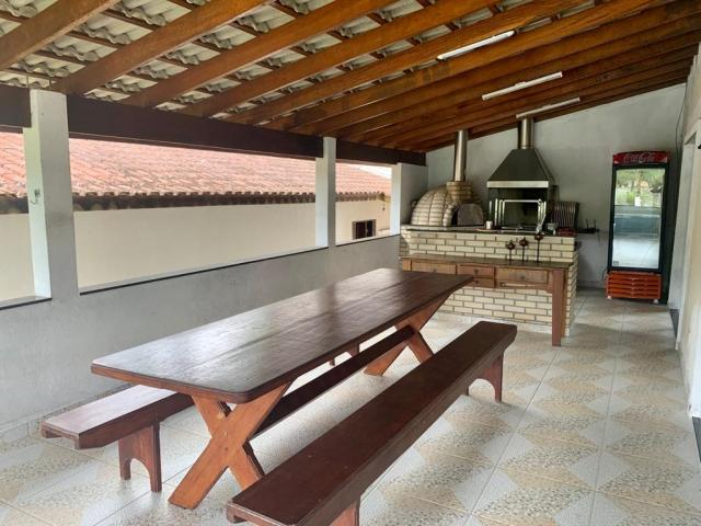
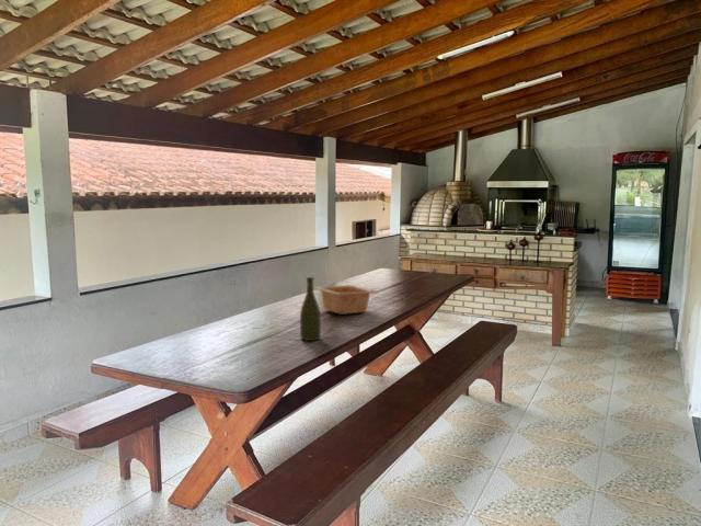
+ serving bowl (345, 299)
+ bottle (310, 308)
